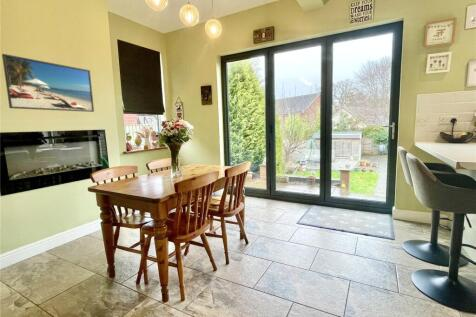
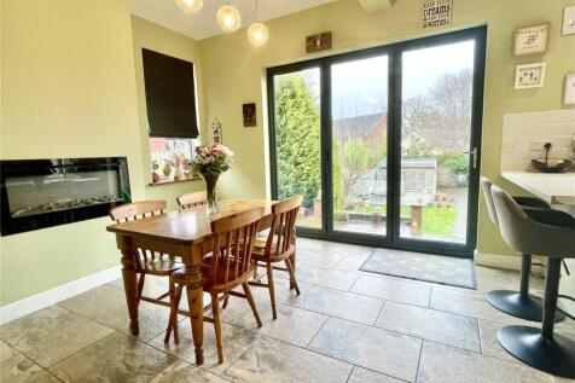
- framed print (54, 86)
